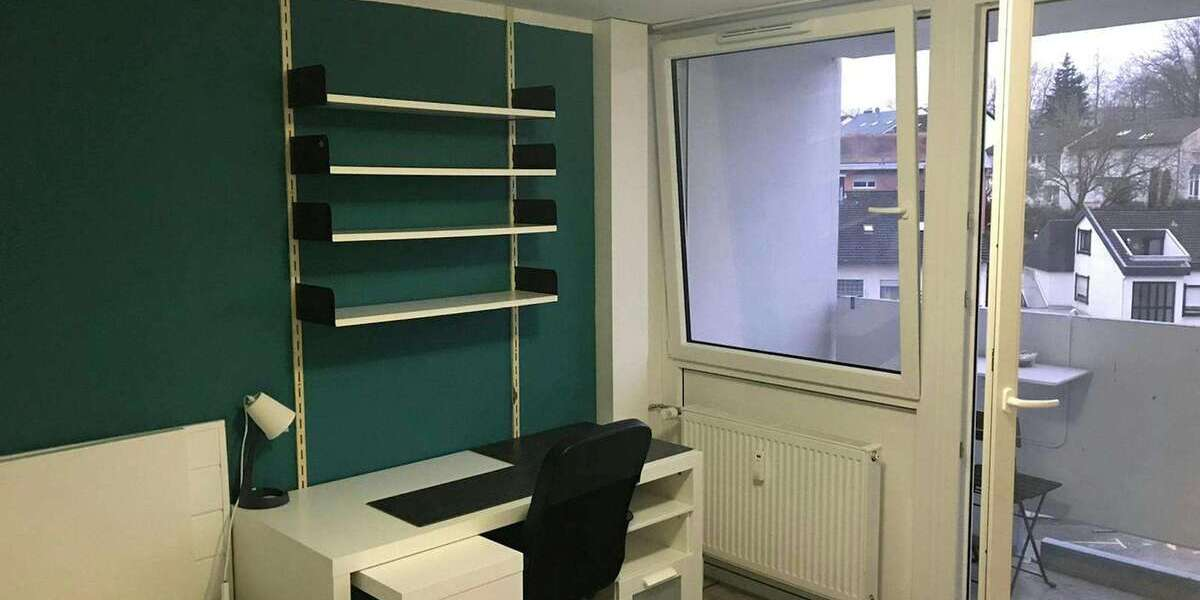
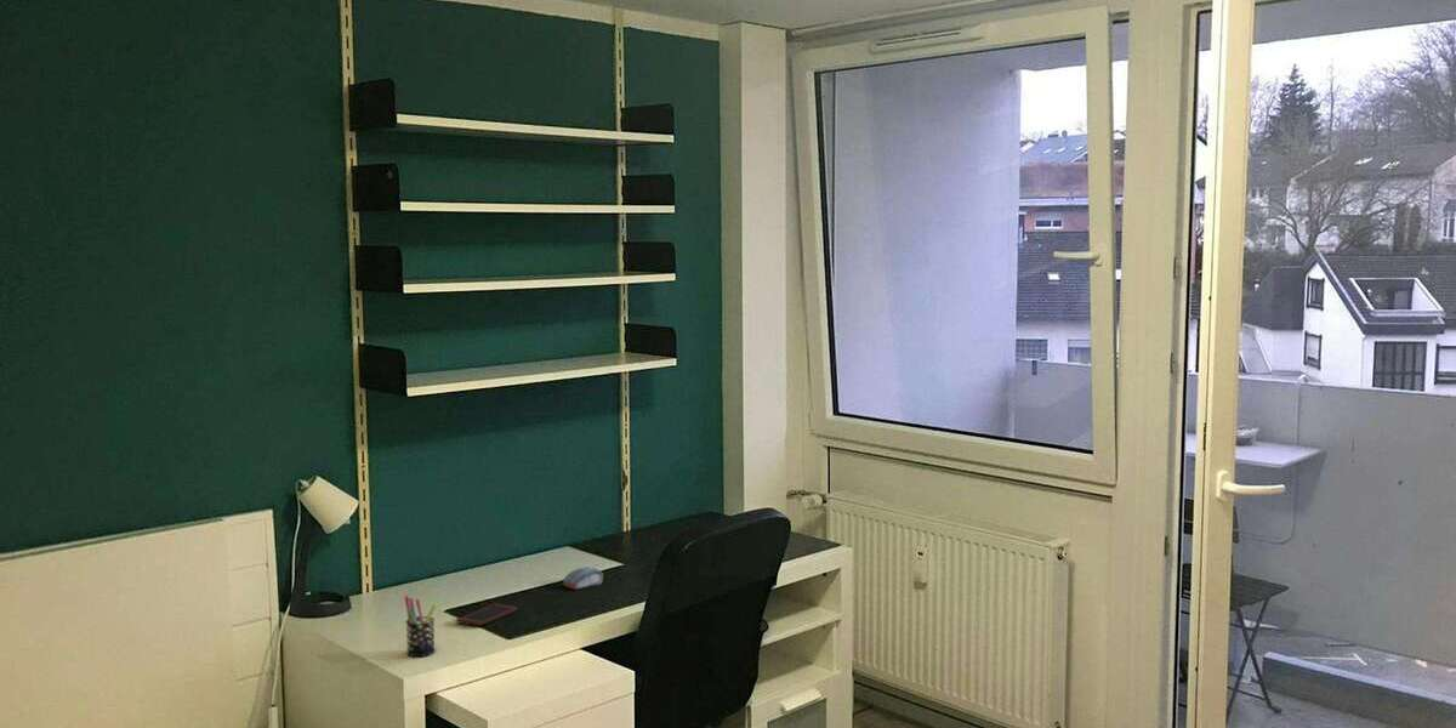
+ pen holder (416, 625)
+ computer mouse (584, 575)
+ smartphone (487, 614)
